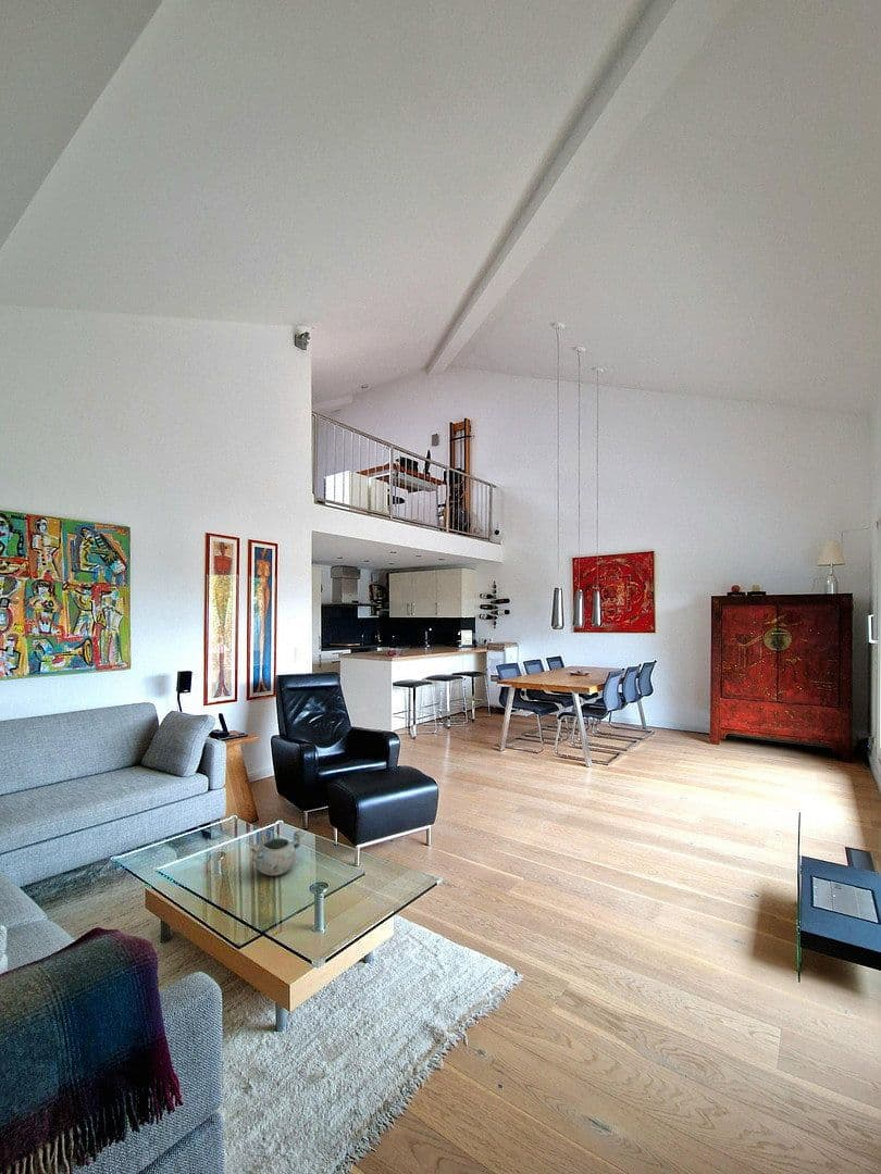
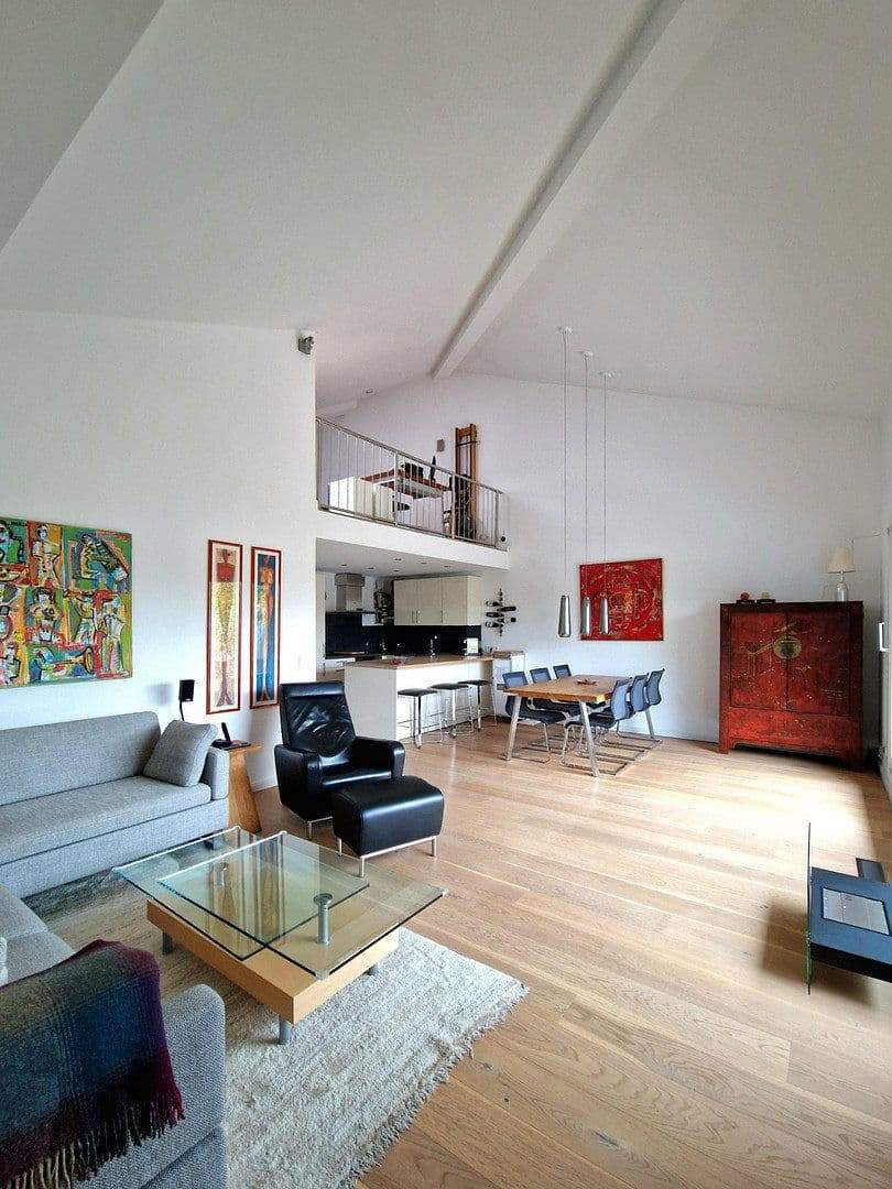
- decorative bowl (276, 853)
